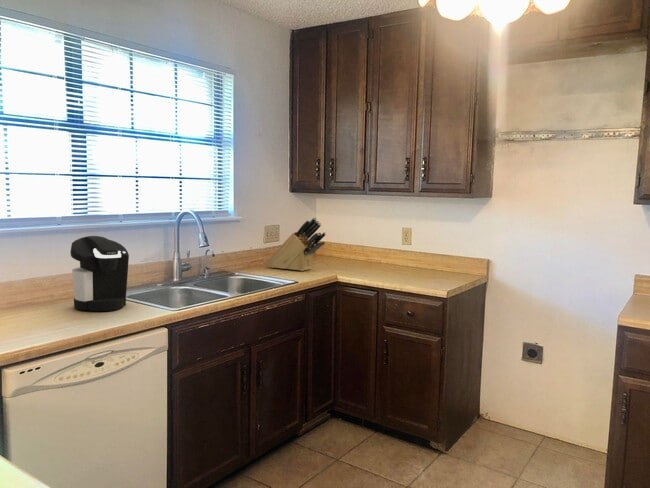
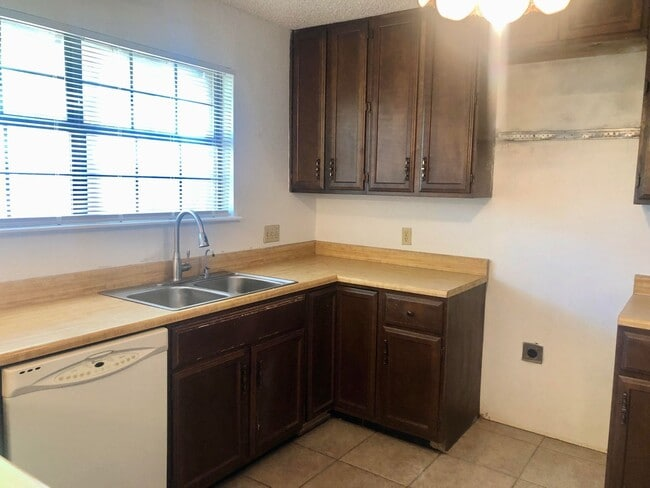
- coffee maker (101, 271)
- knife block (296, 243)
